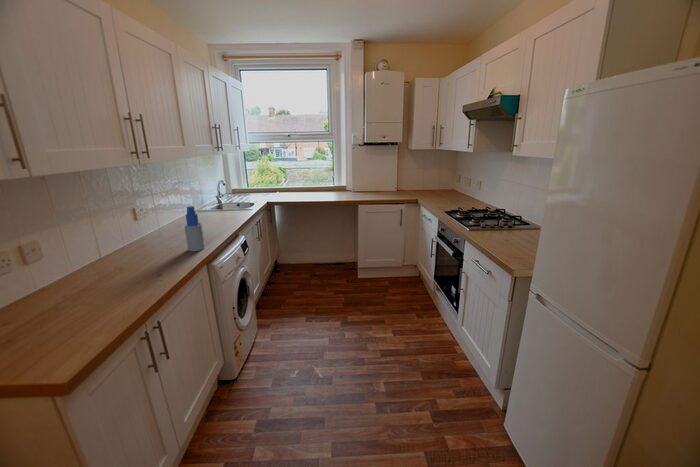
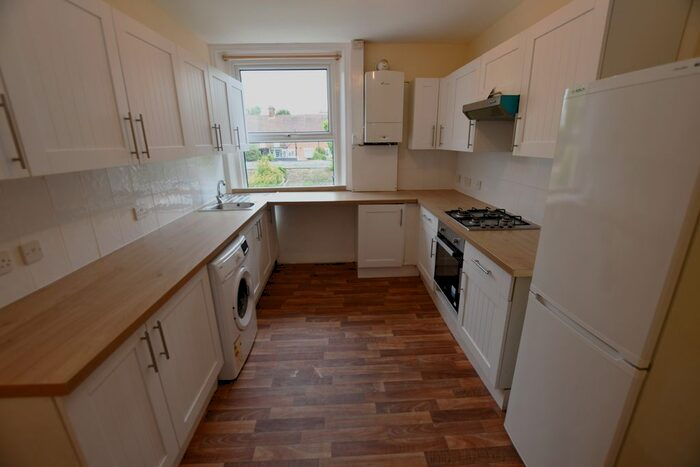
- spray bottle (193, 228)
